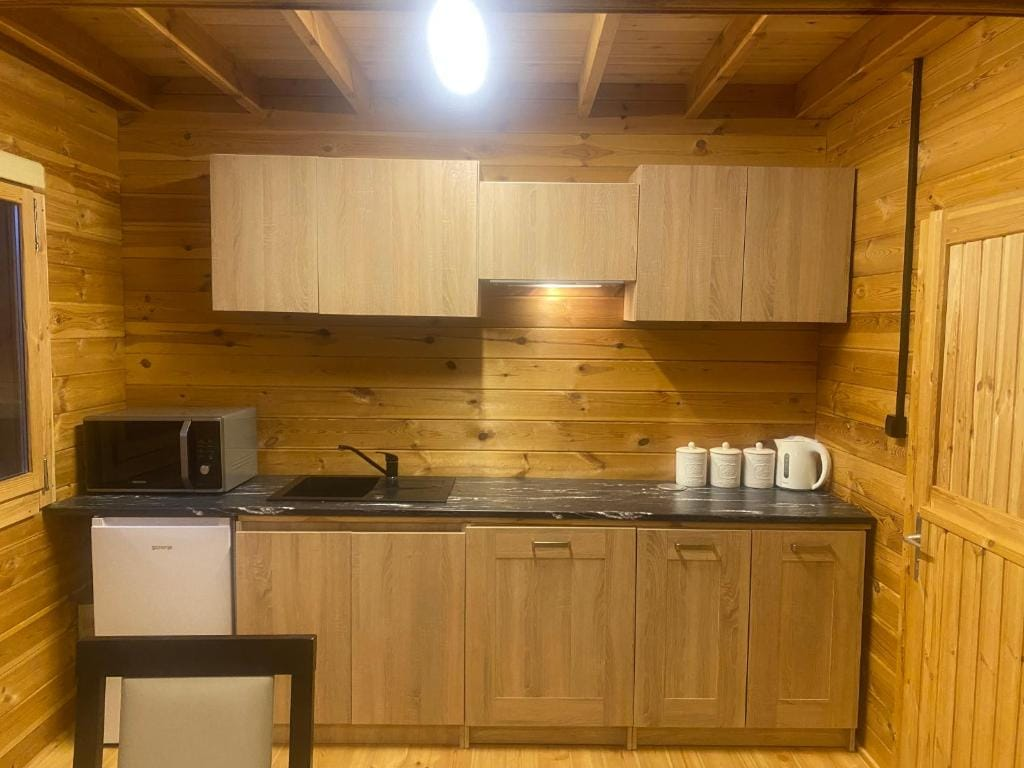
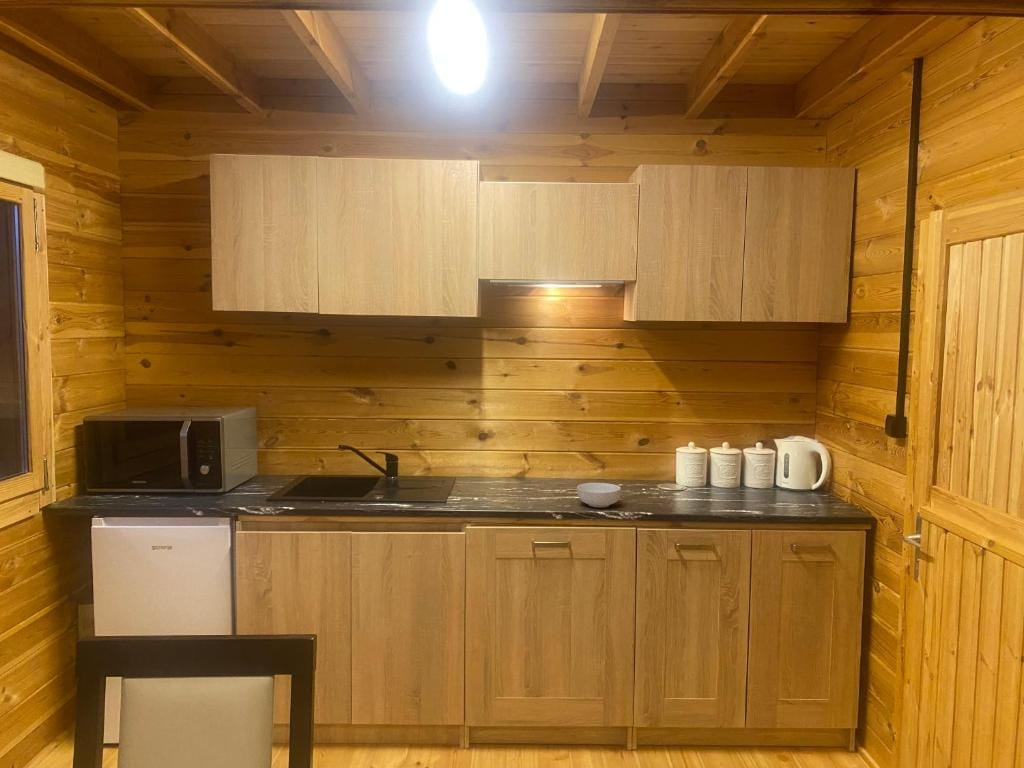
+ cereal bowl (598, 496)
